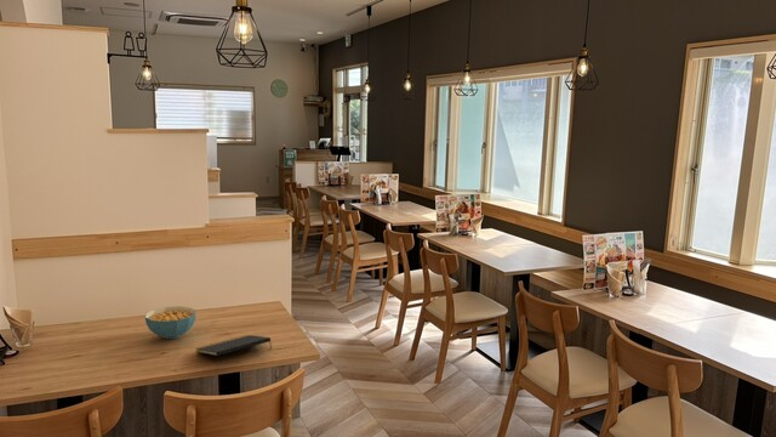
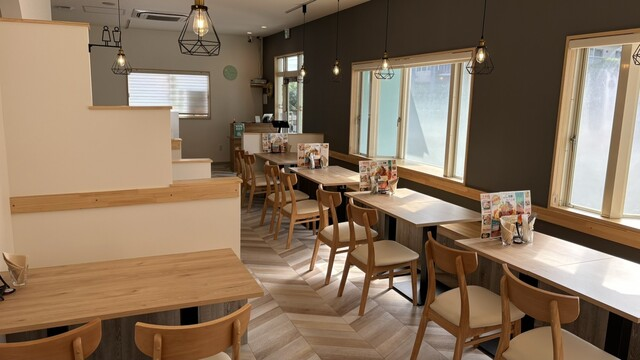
- notepad (233, 345)
- cereal bowl (171, 324)
